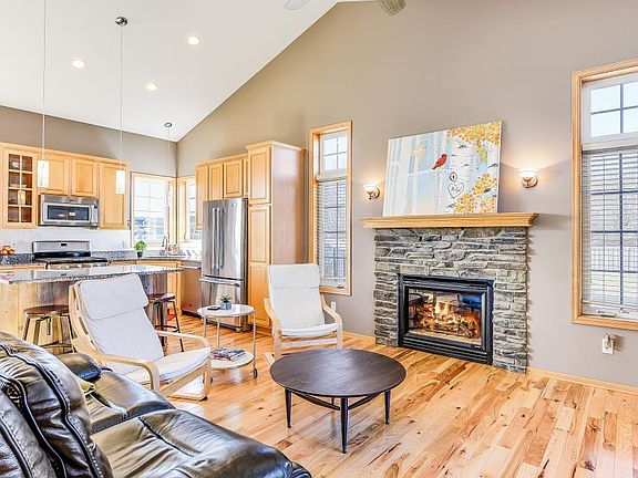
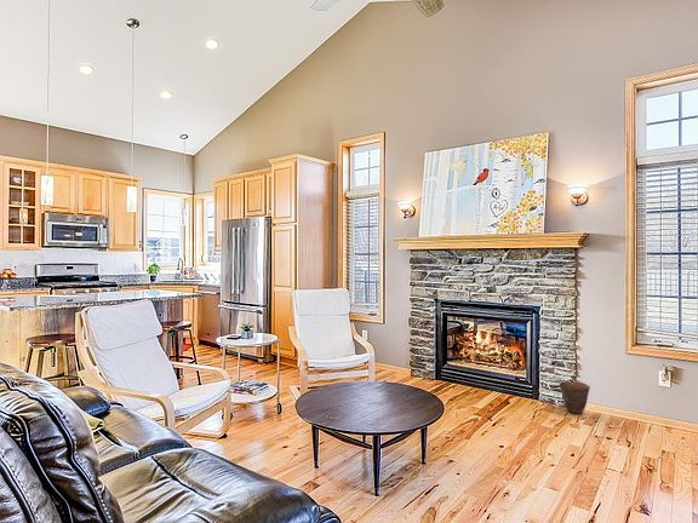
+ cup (574, 398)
